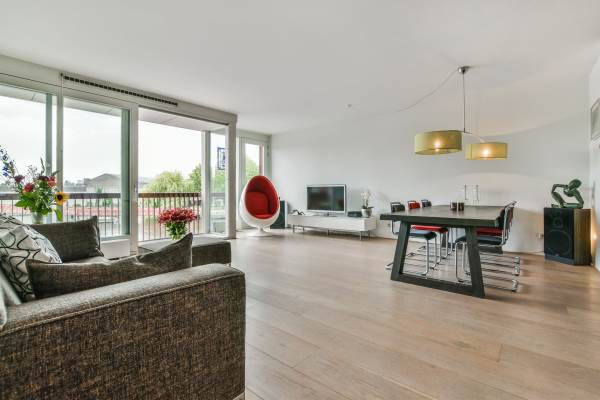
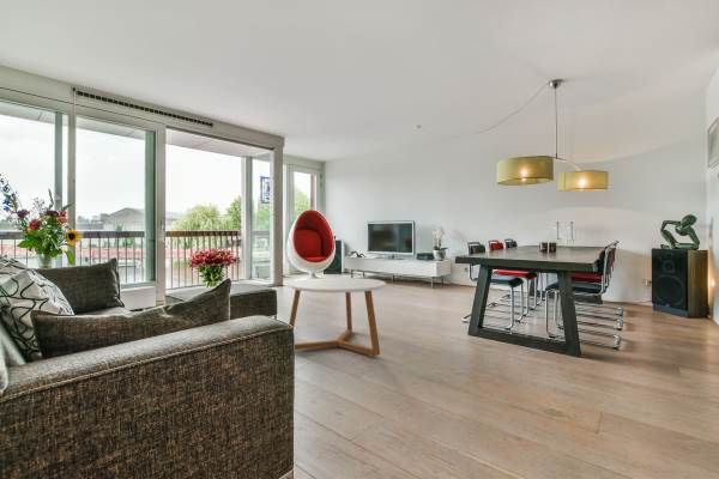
+ coffee table (346, 314)
